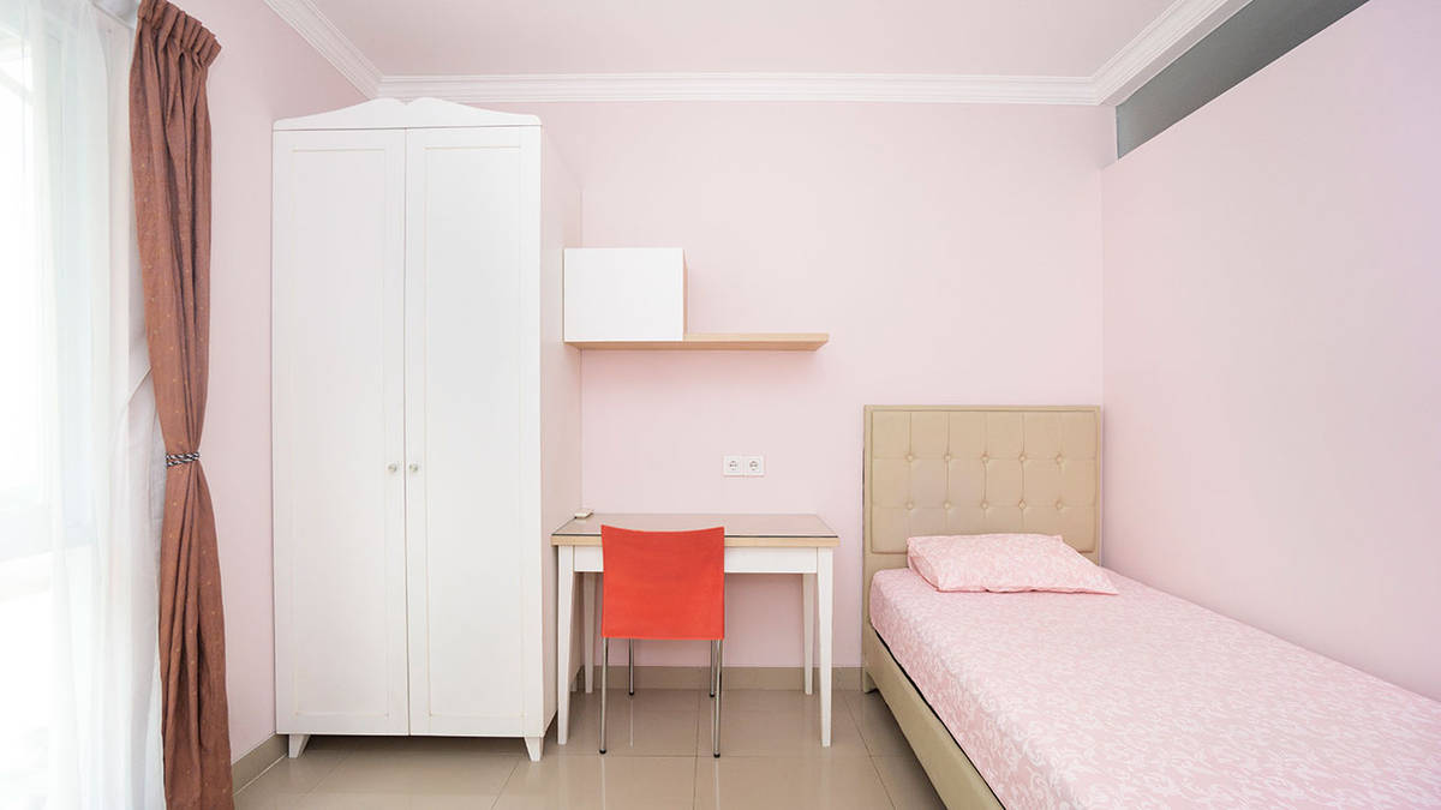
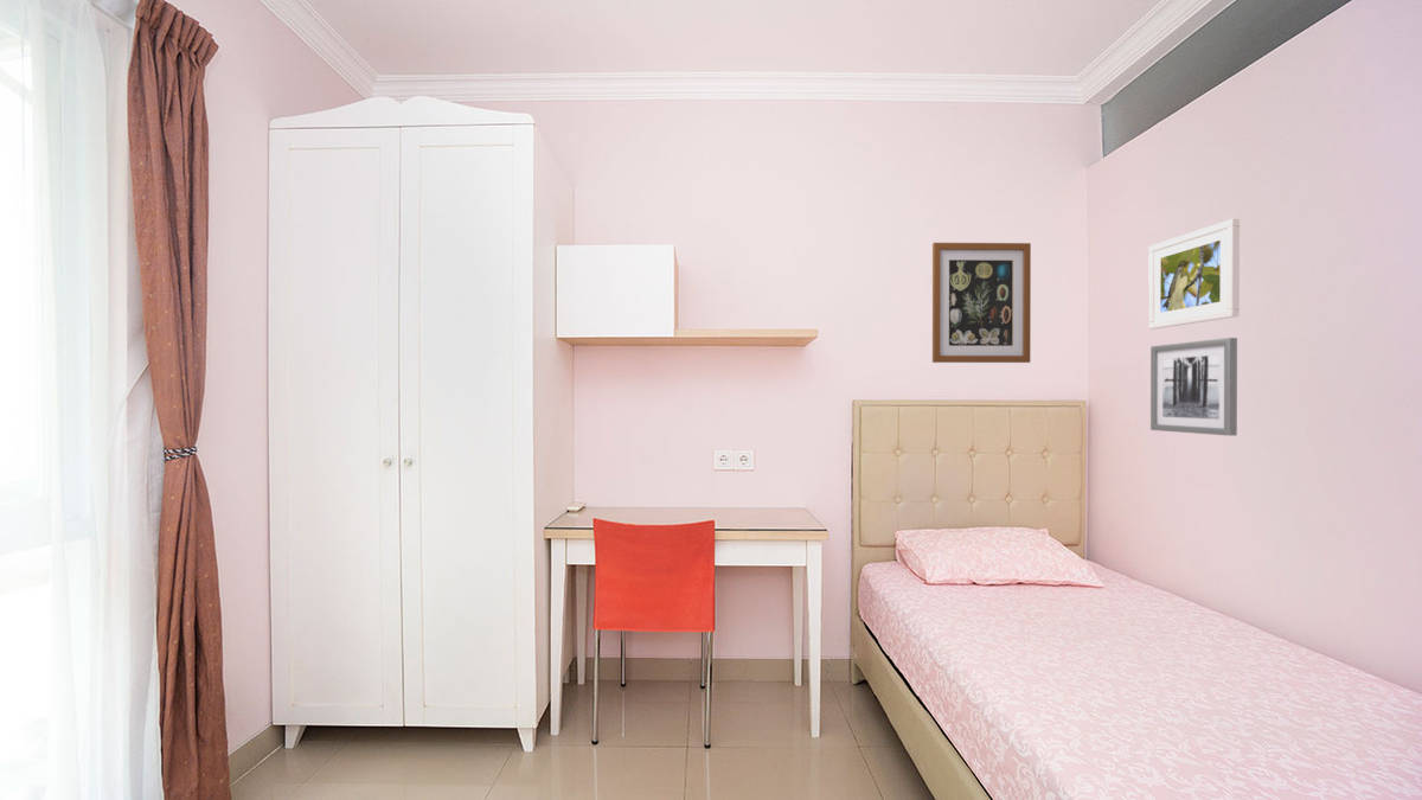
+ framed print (1190, 279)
+ wall art (1190, 386)
+ wall art (981, 302)
